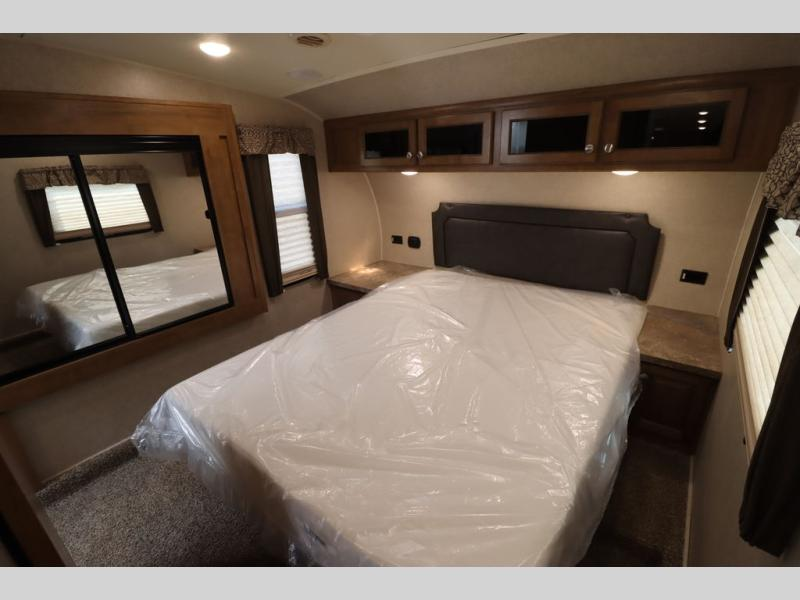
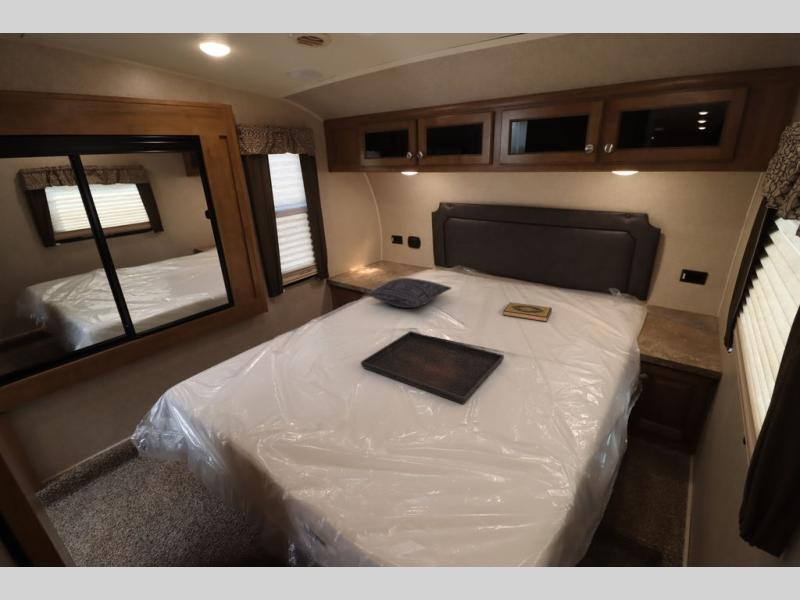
+ hardback book (527, 311)
+ serving tray (432, 361)
+ pillow (408, 291)
